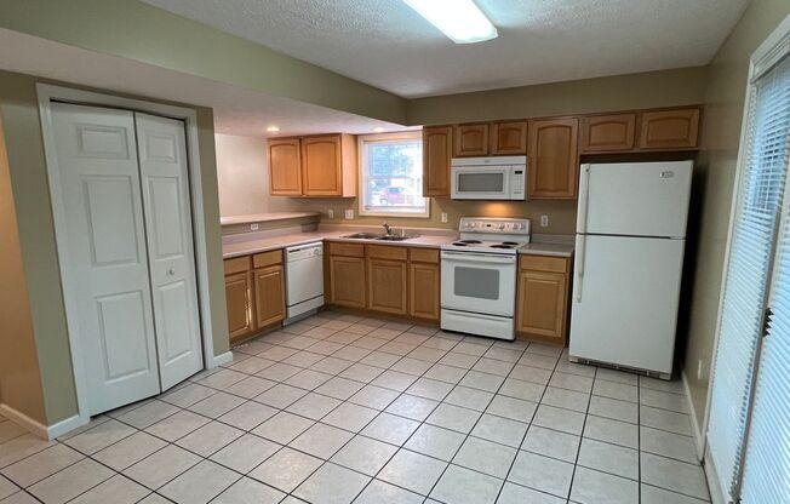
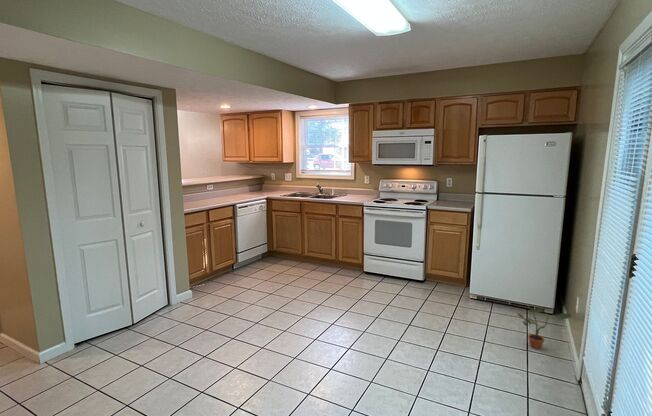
+ potted plant (541, 326)
